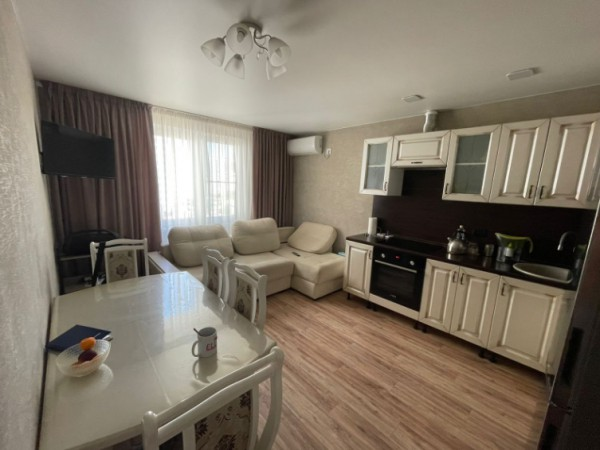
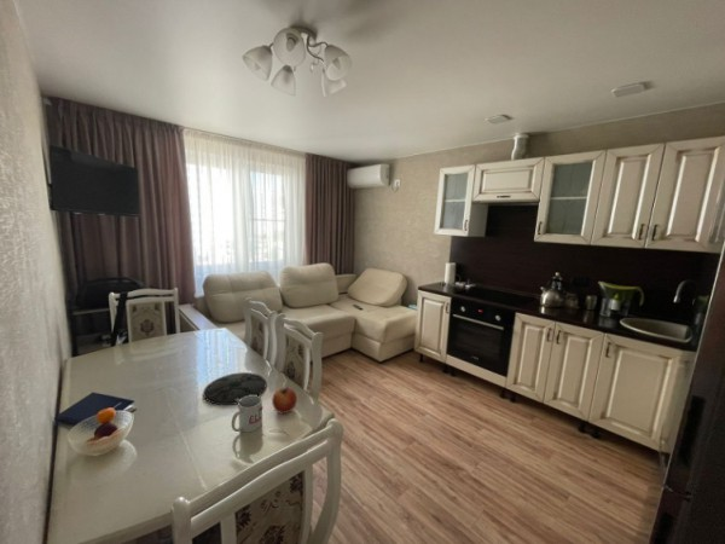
+ apple (284, 399)
+ plate (236, 383)
